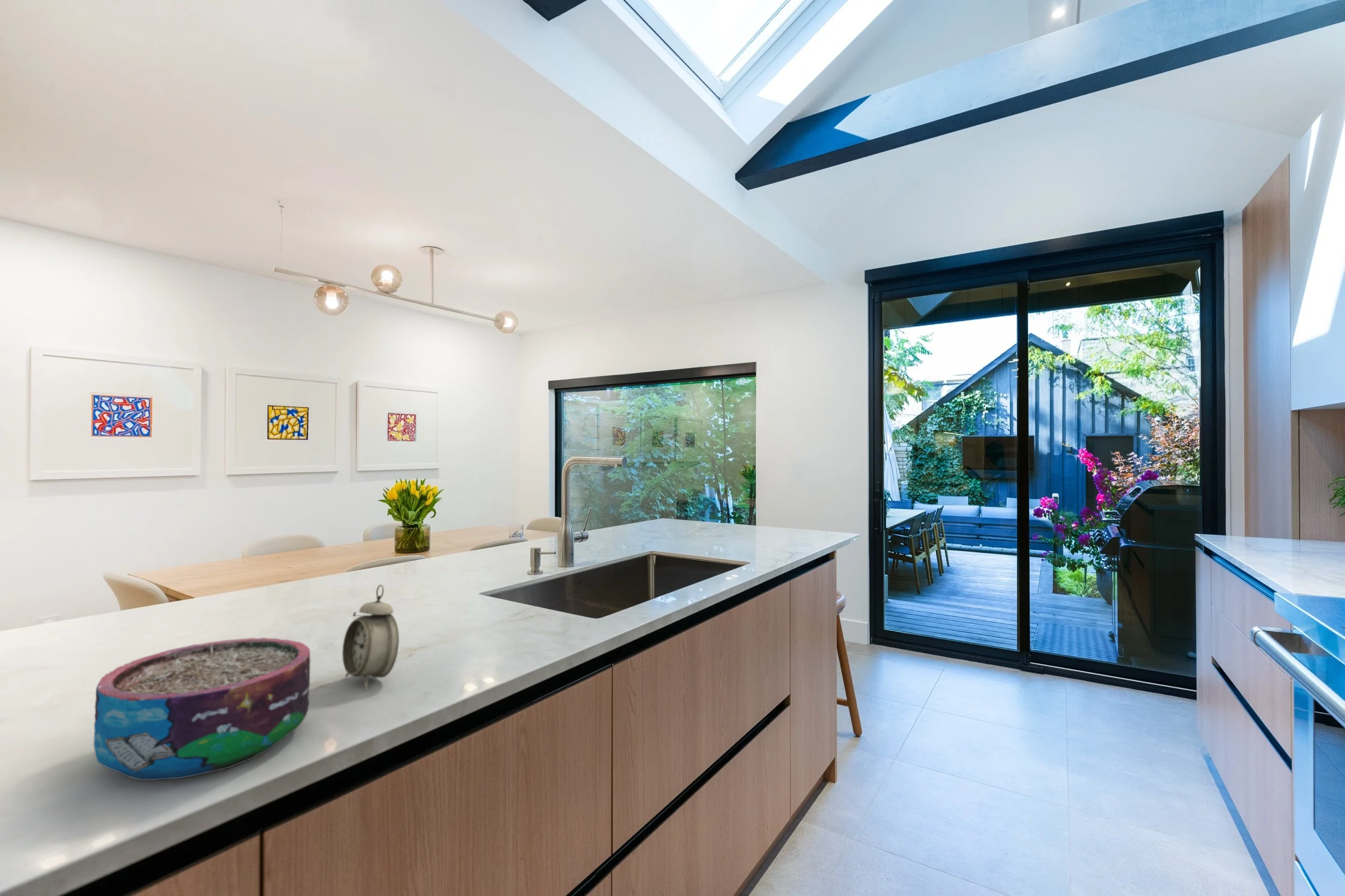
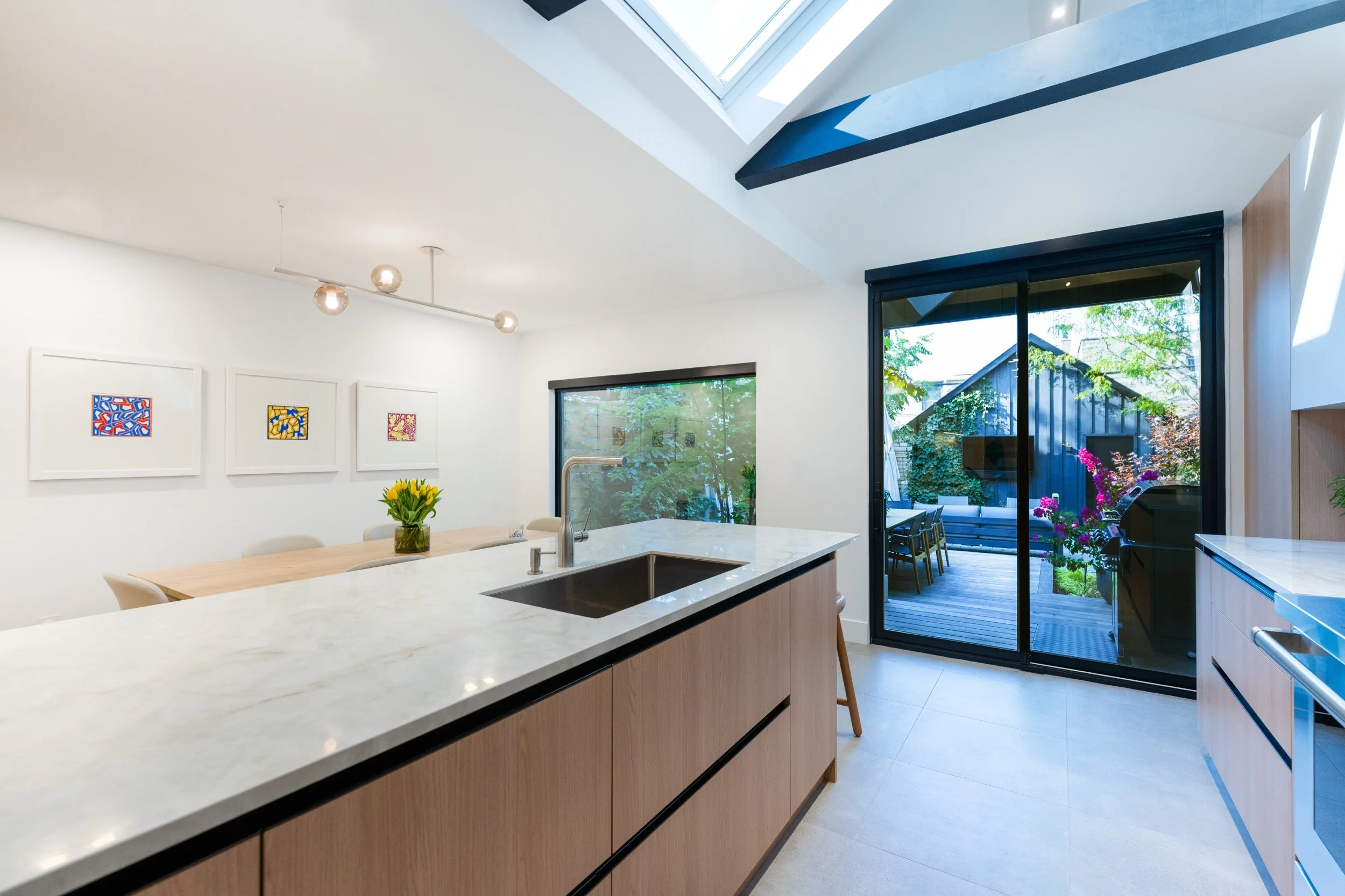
- bowl (211, 702)
- alarm clock (371, 632)
